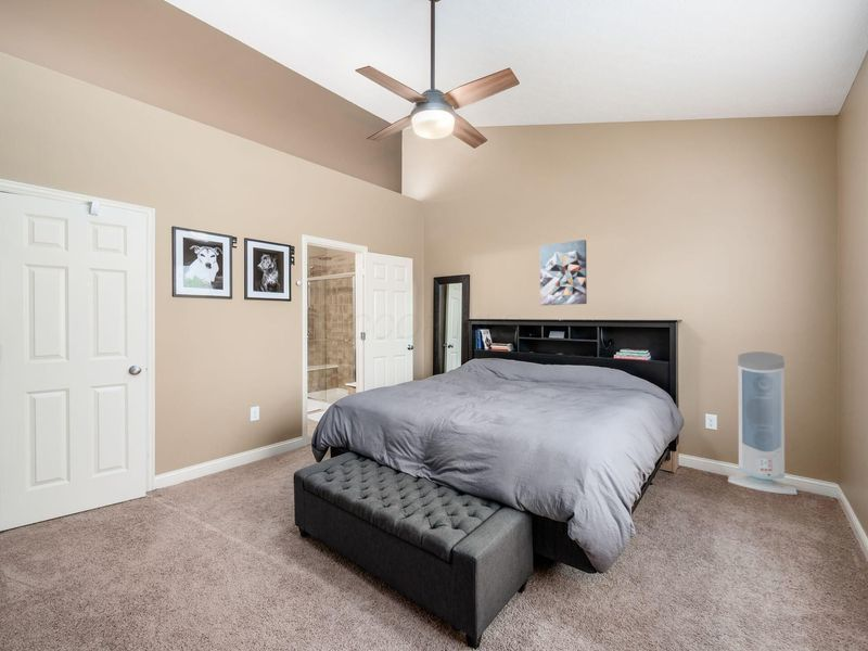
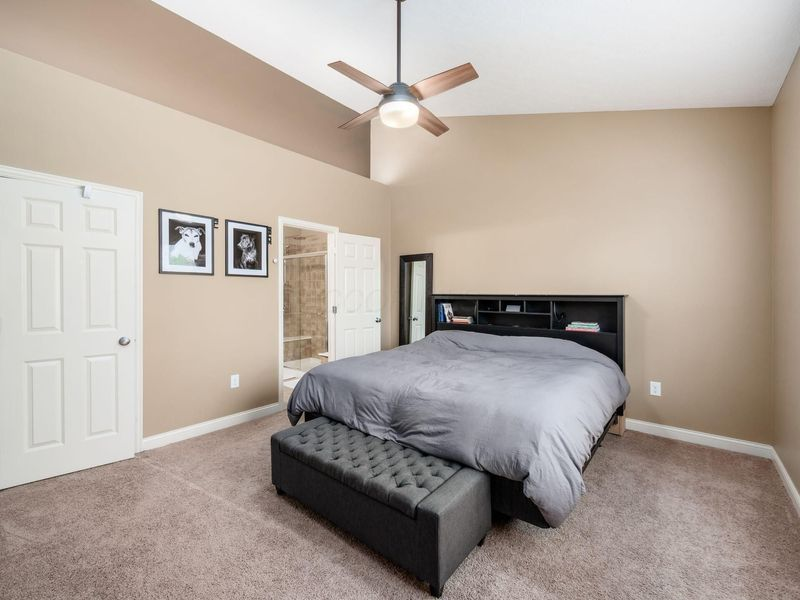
- wall art (562, 273)
- air purifier (761, 419)
